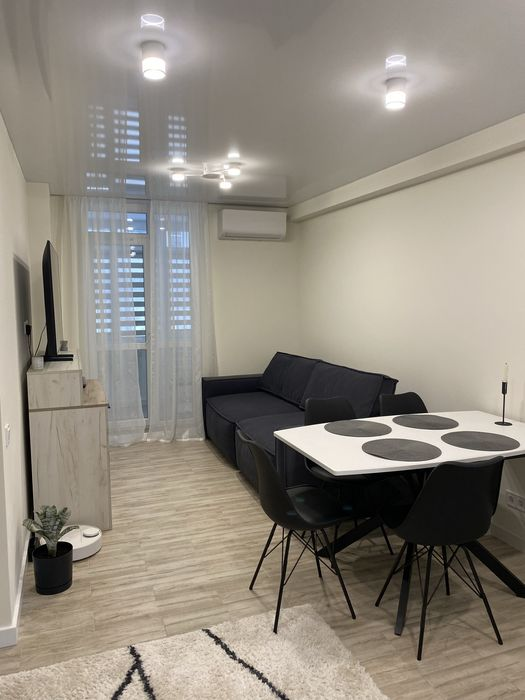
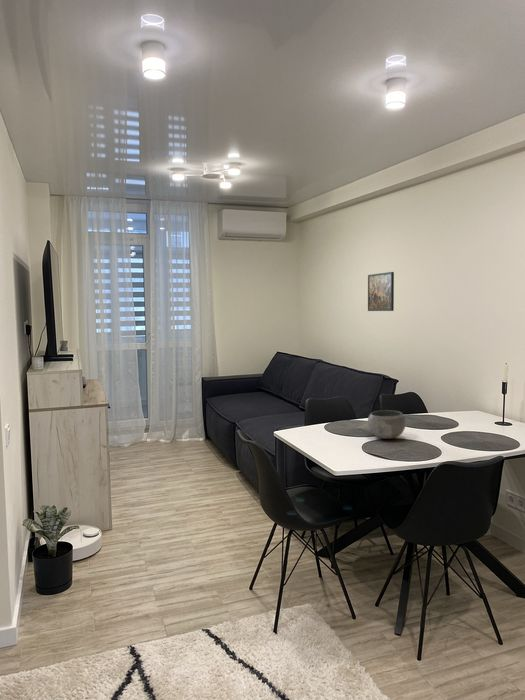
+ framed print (380, 292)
+ bowl (386, 425)
